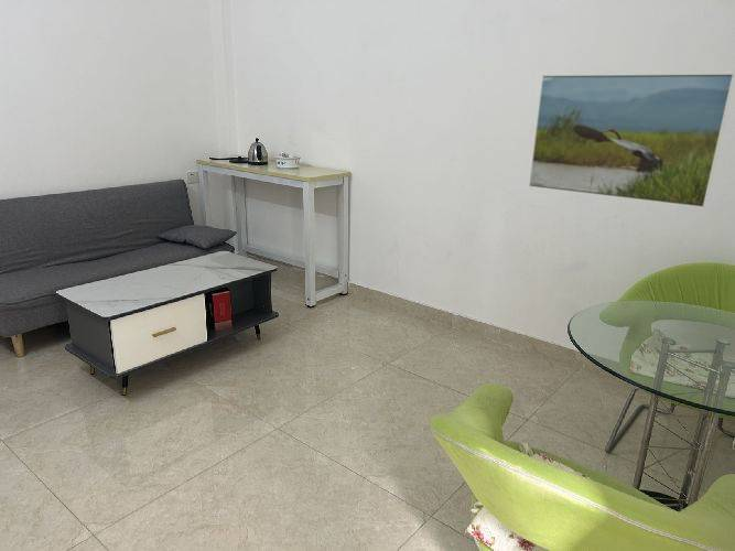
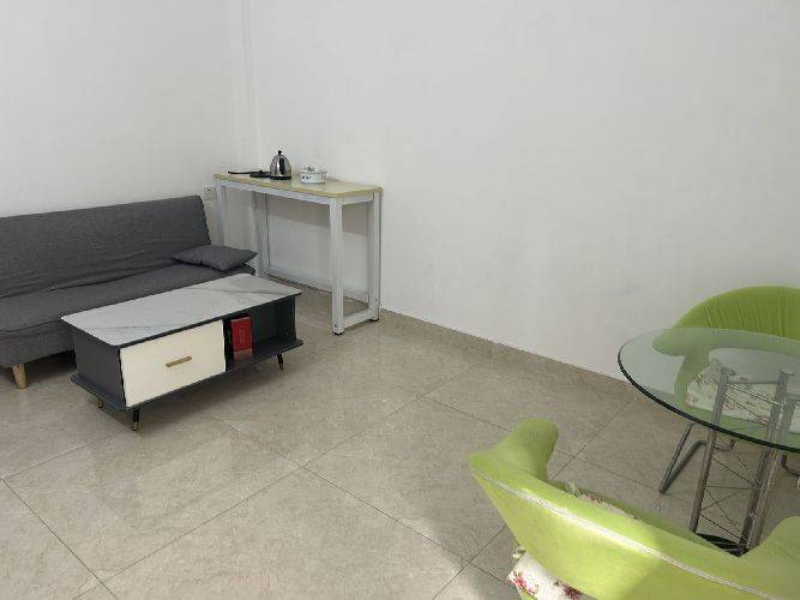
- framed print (618, 137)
